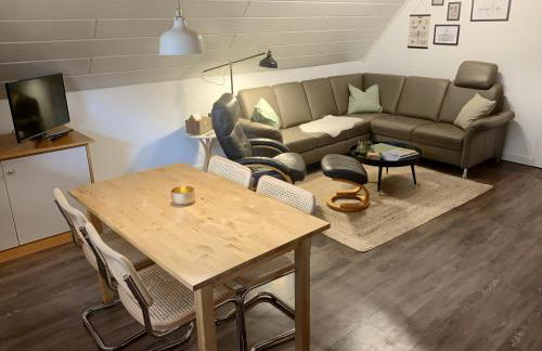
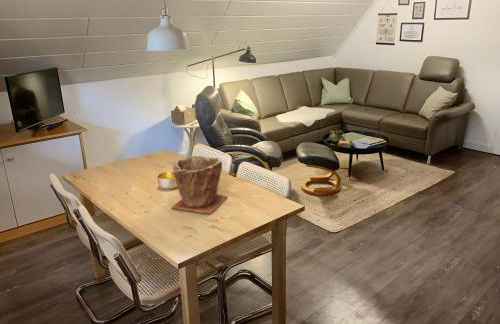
+ plant pot (198, 181)
